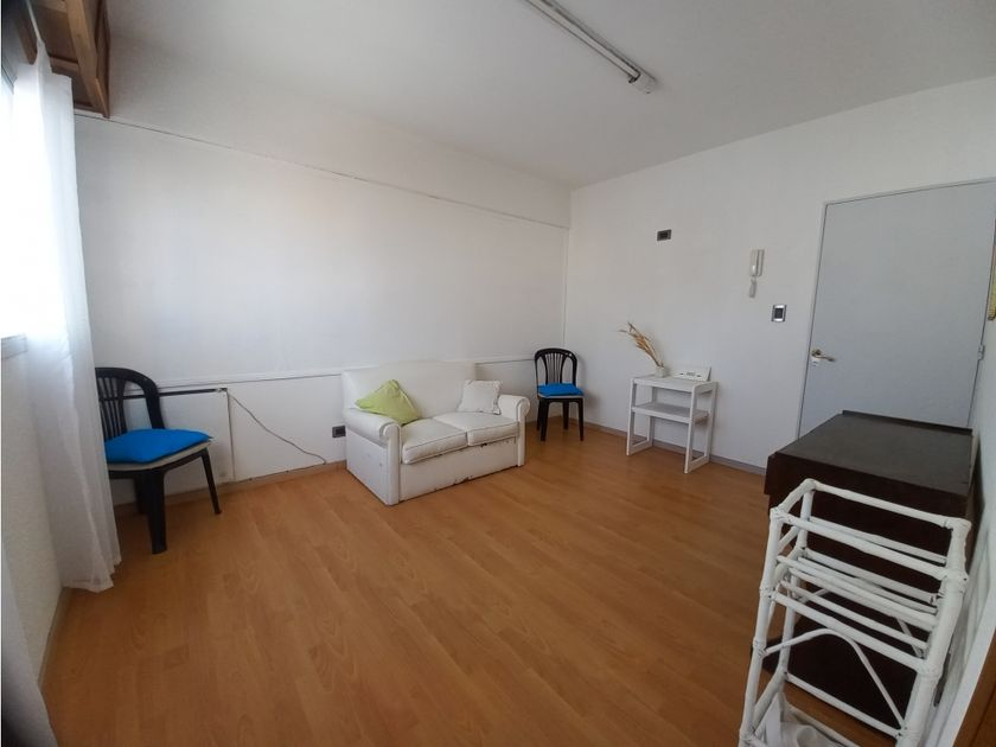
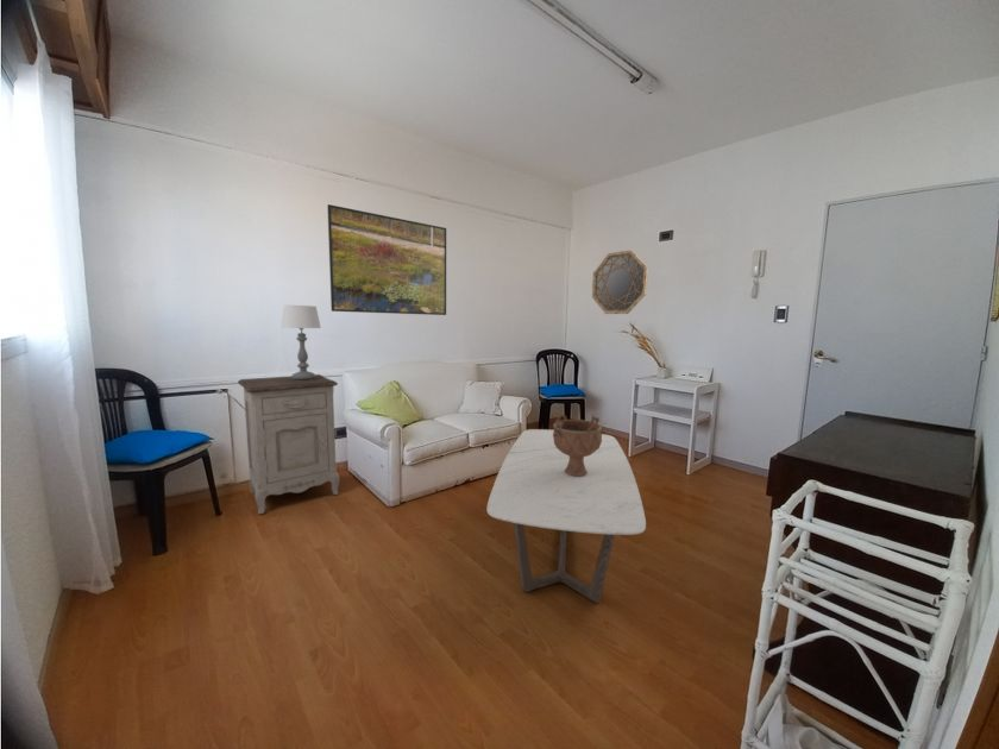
+ coffee table (564, 503)
+ decorative bowl (576, 445)
+ nightstand (291, 439)
+ table lamp (302, 342)
+ home mirror (617, 283)
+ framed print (392, 265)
